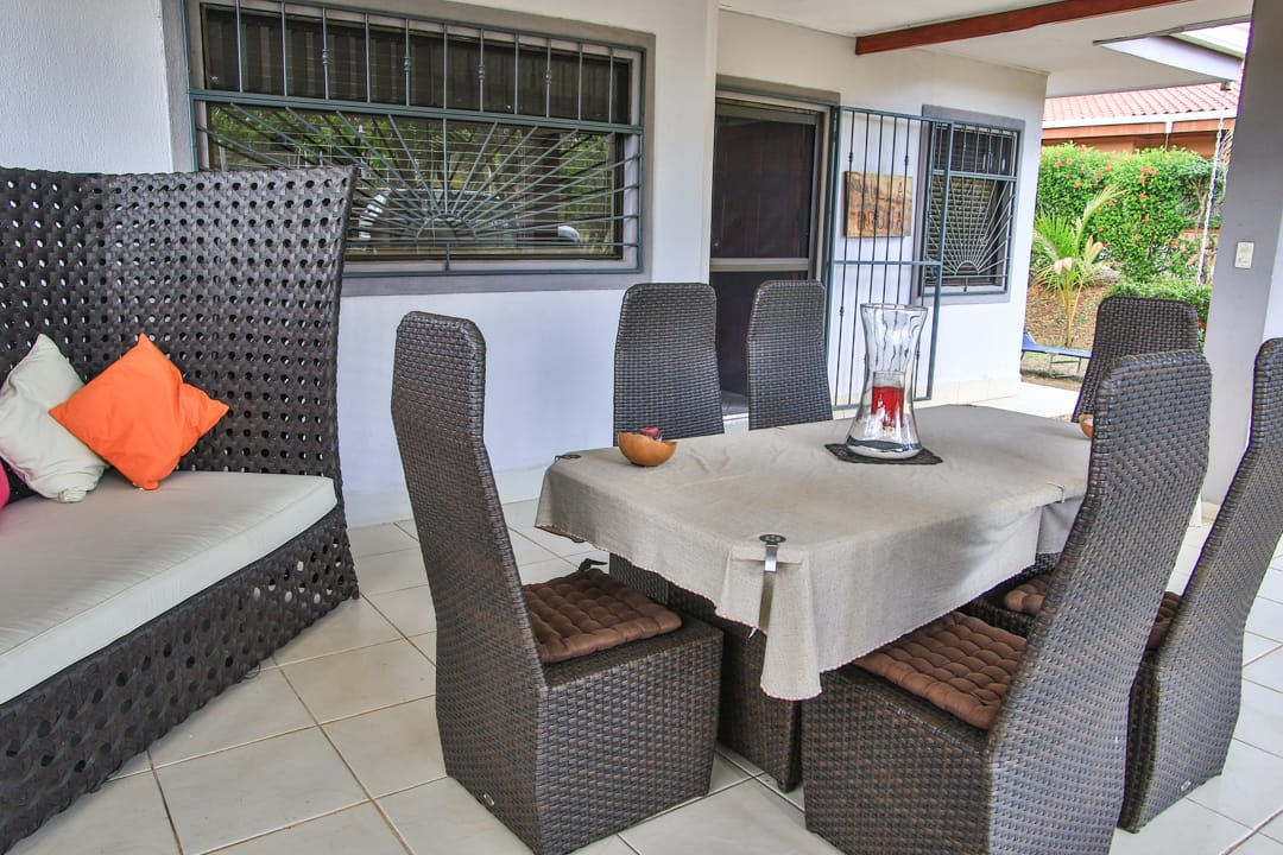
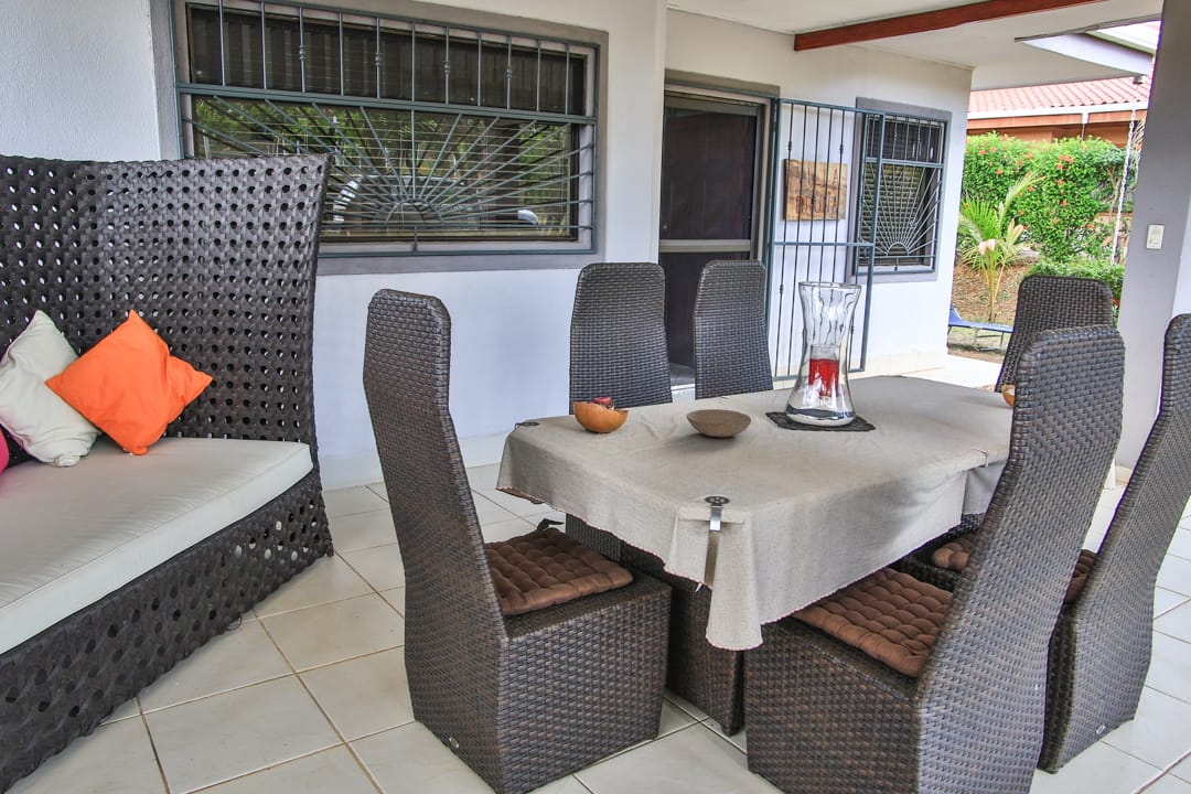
+ bowl (717, 423)
